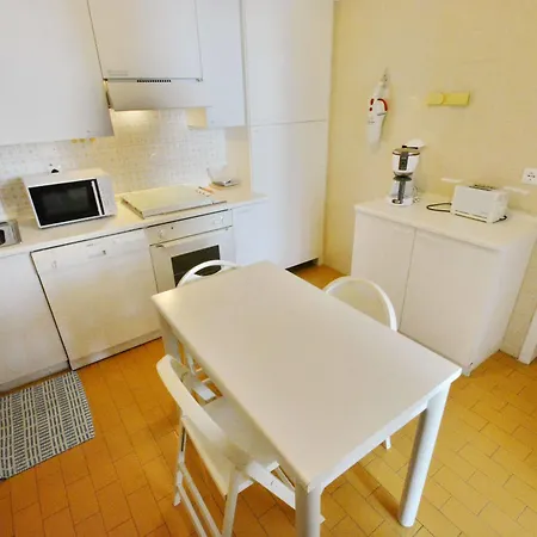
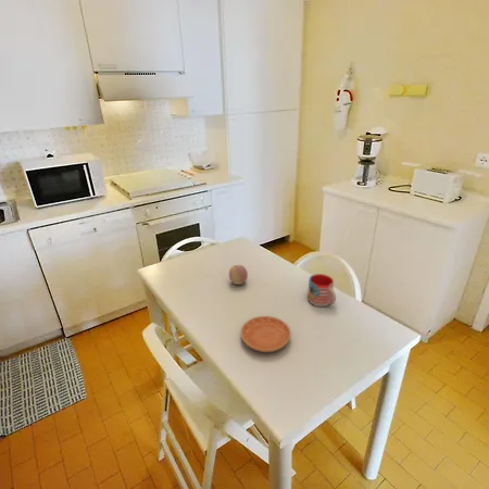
+ fruit (238, 274)
+ saucer (265, 335)
+ mug (323, 291)
